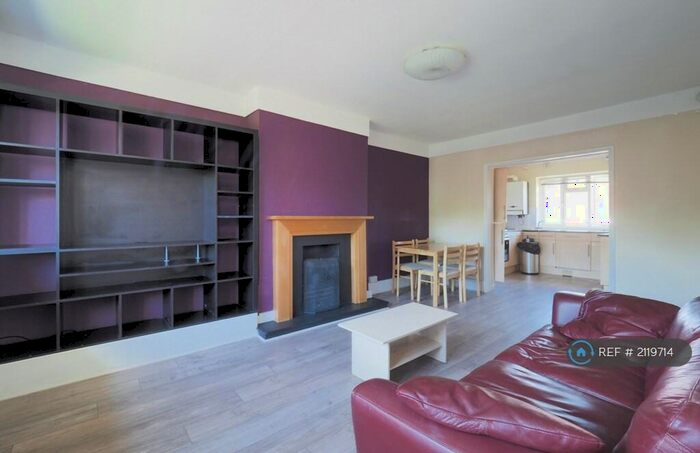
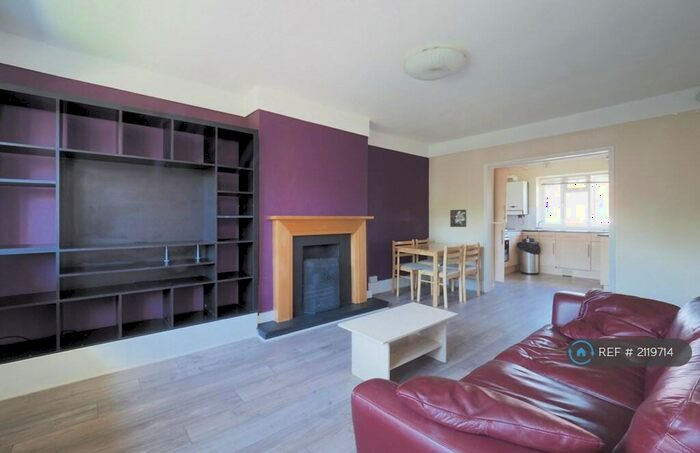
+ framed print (458, 218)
